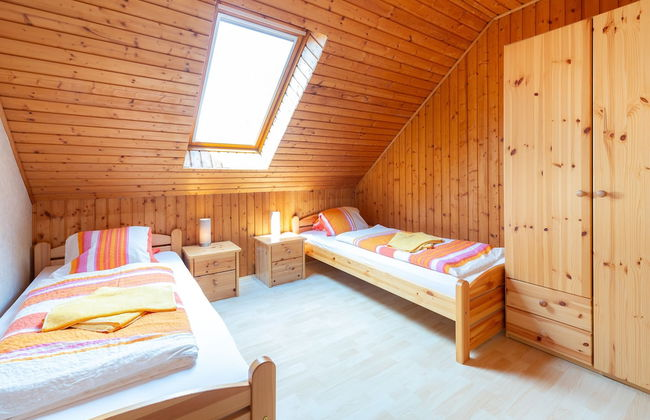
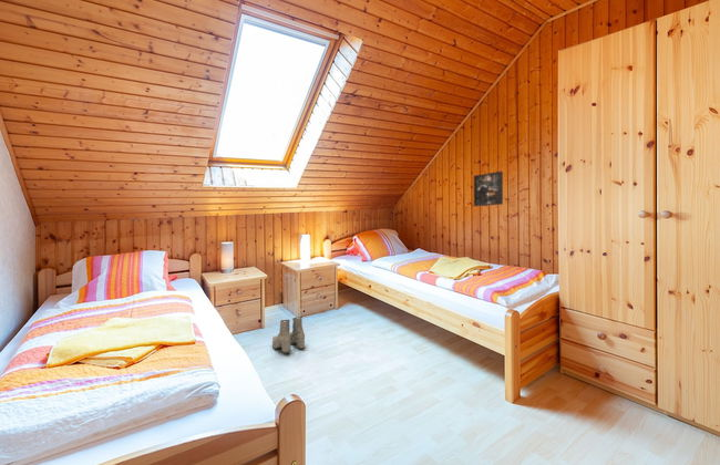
+ boots (288, 331)
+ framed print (487, 189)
